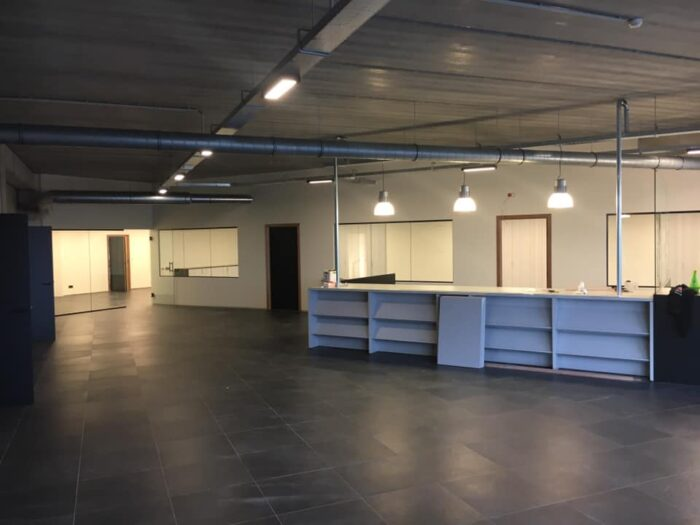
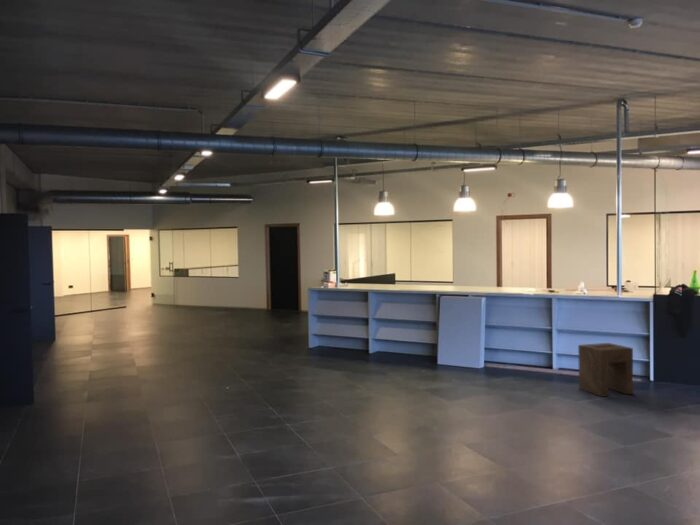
+ stool (605, 368)
